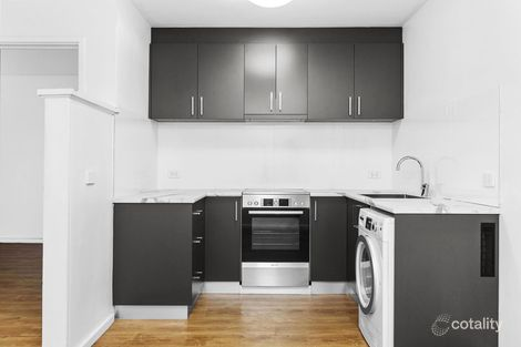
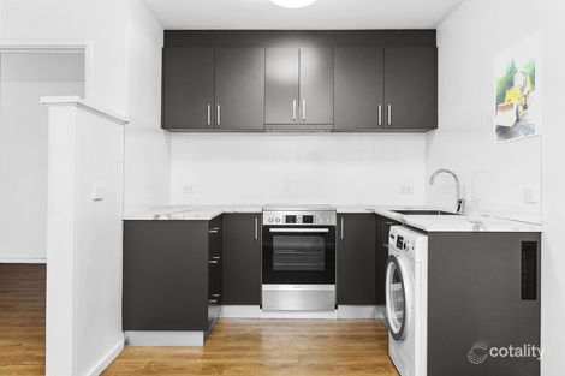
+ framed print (516, 92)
